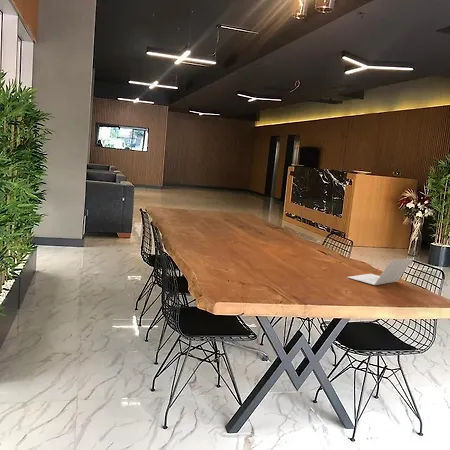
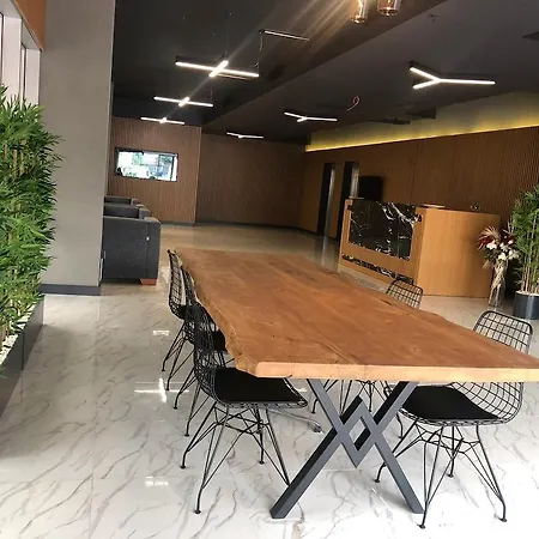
- laptop (385, 268)
